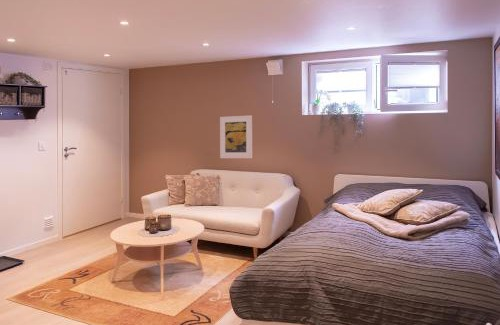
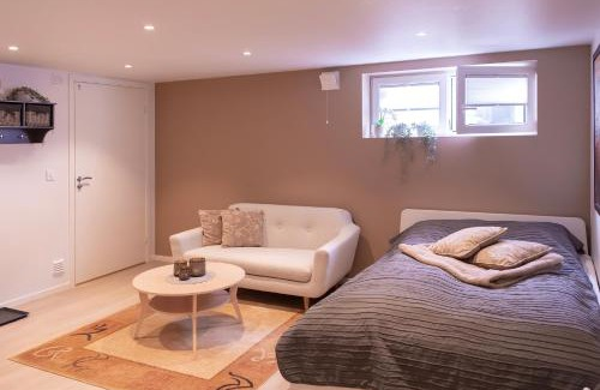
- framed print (235, 137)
